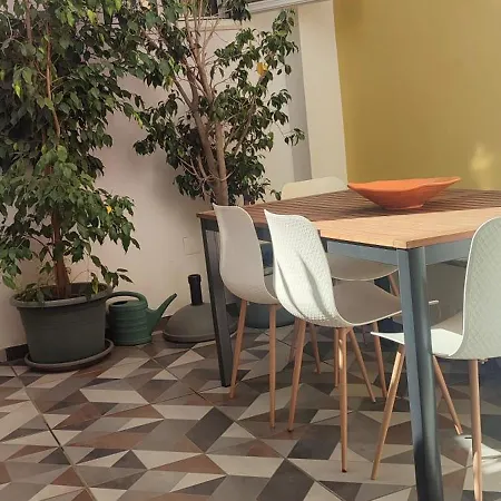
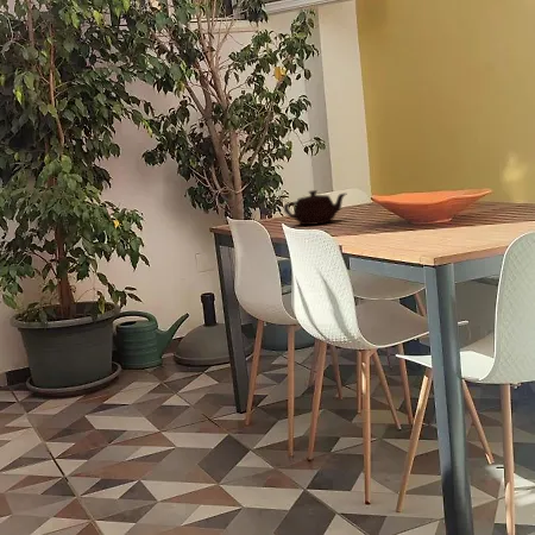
+ teapot (316, 206)
